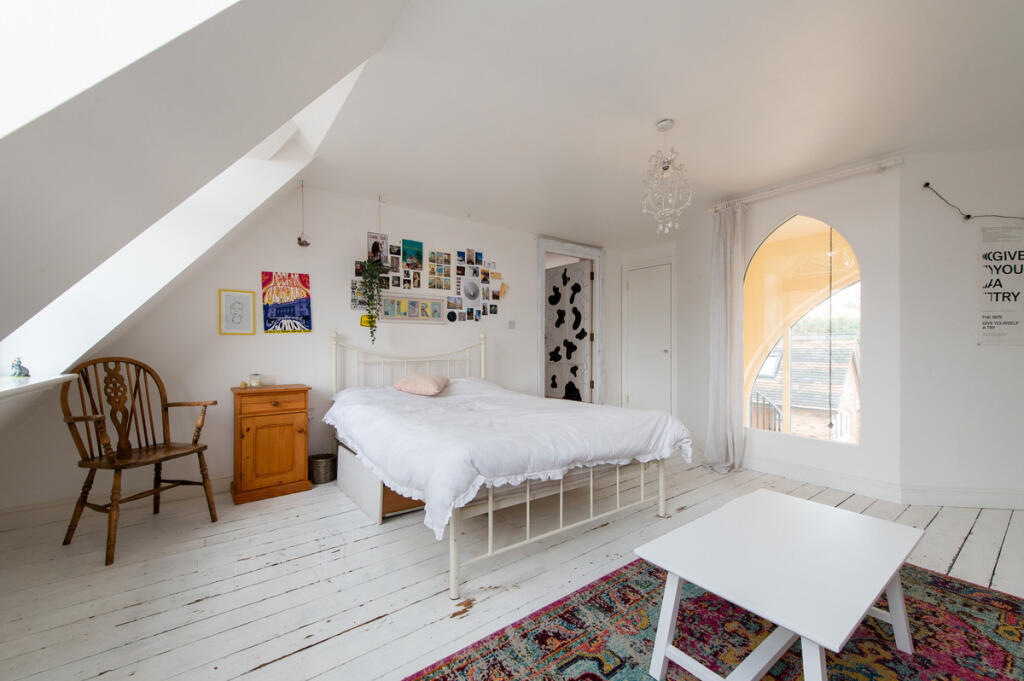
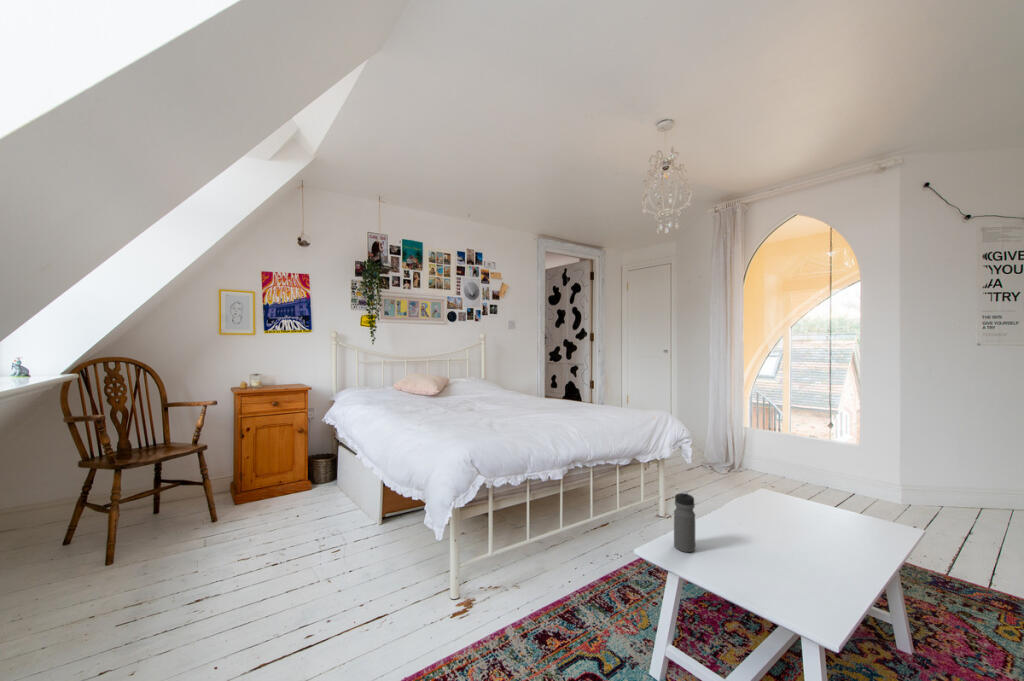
+ water bottle (684, 519)
